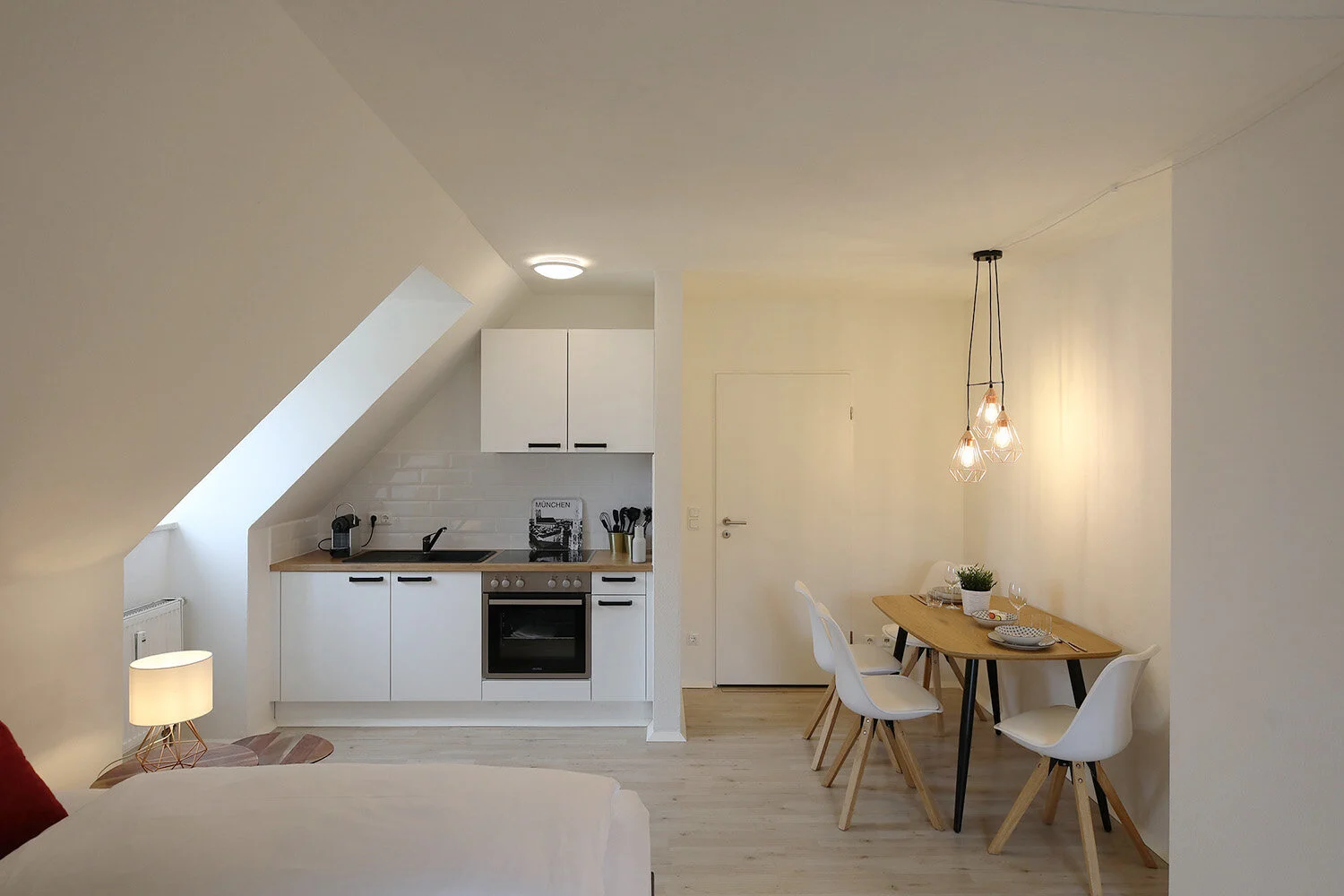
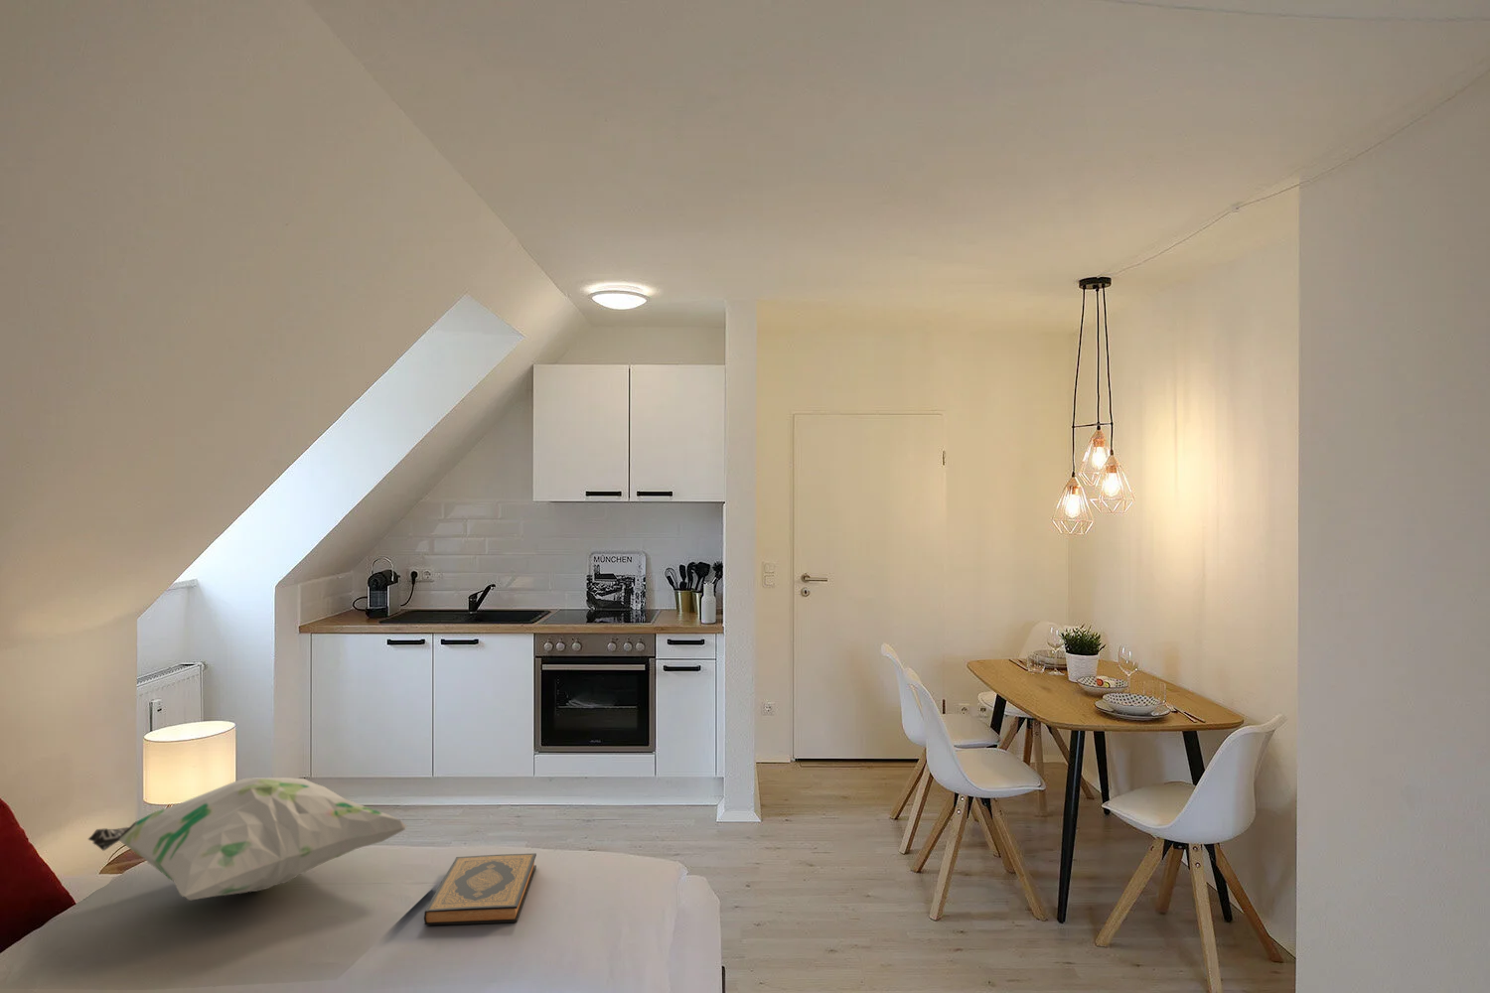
+ decorative pillow (249, 831)
+ hardback book (483, 887)
